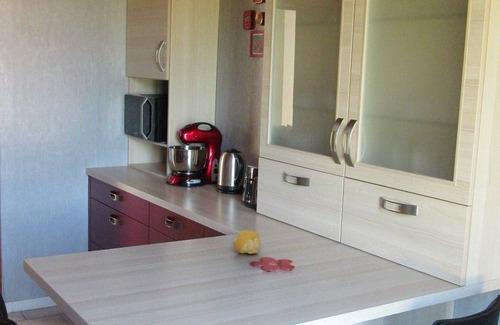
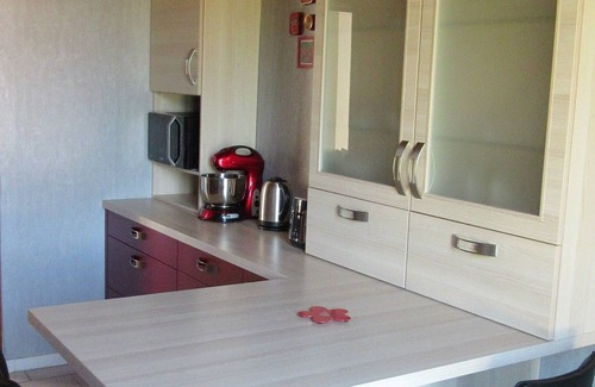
- fruit (247, 241)
